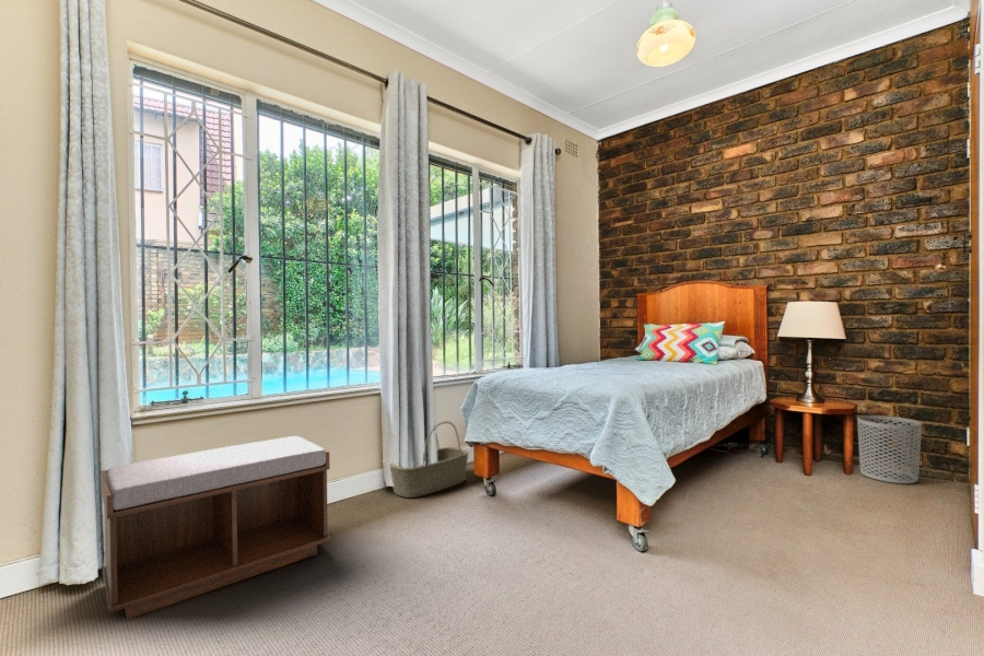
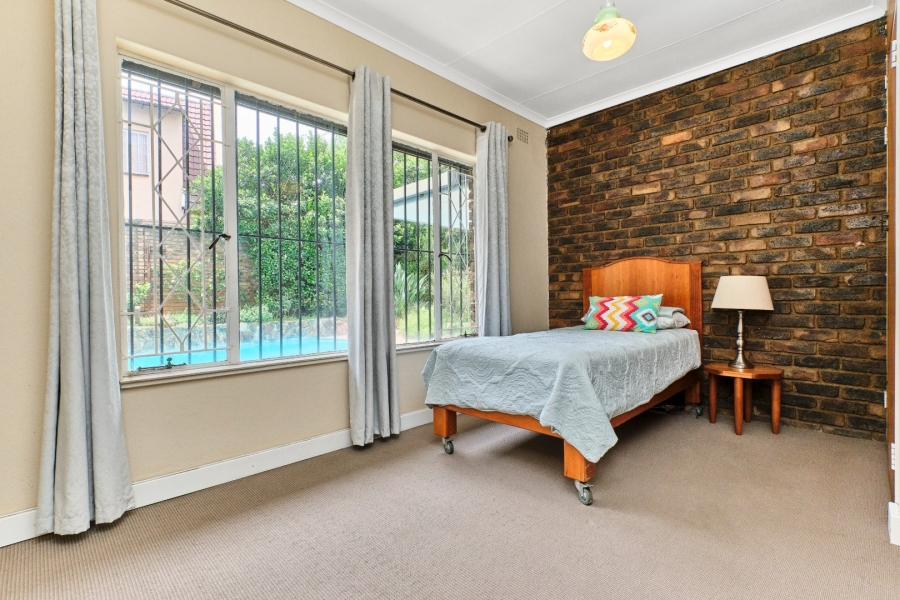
- waste bin (888, 448)
- bench (223, 511)
- basket (425, 450)
